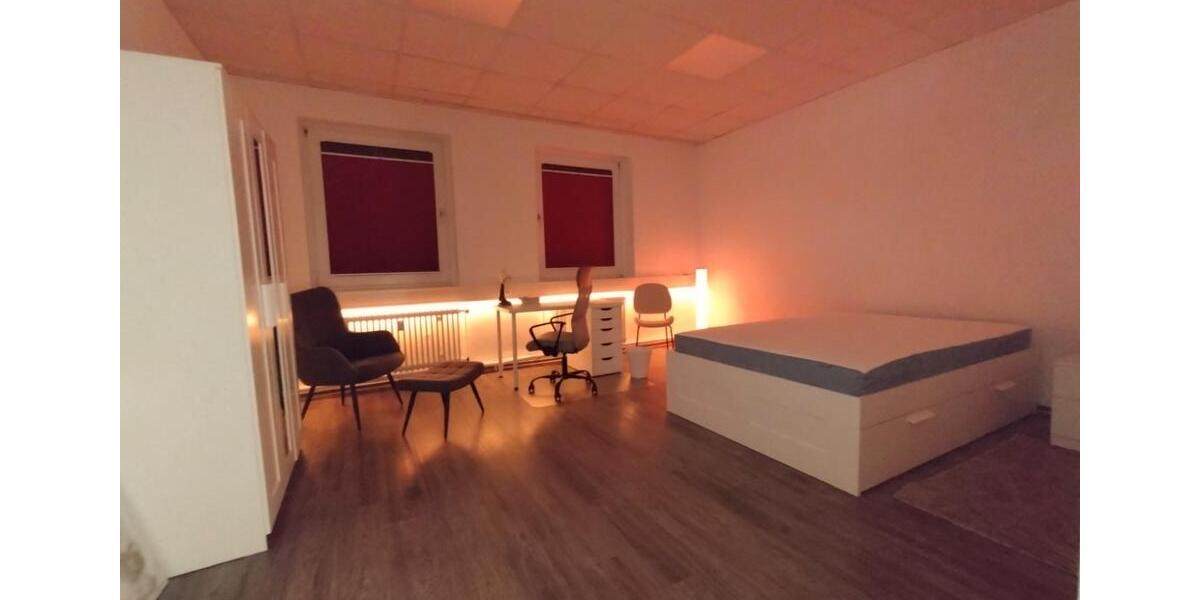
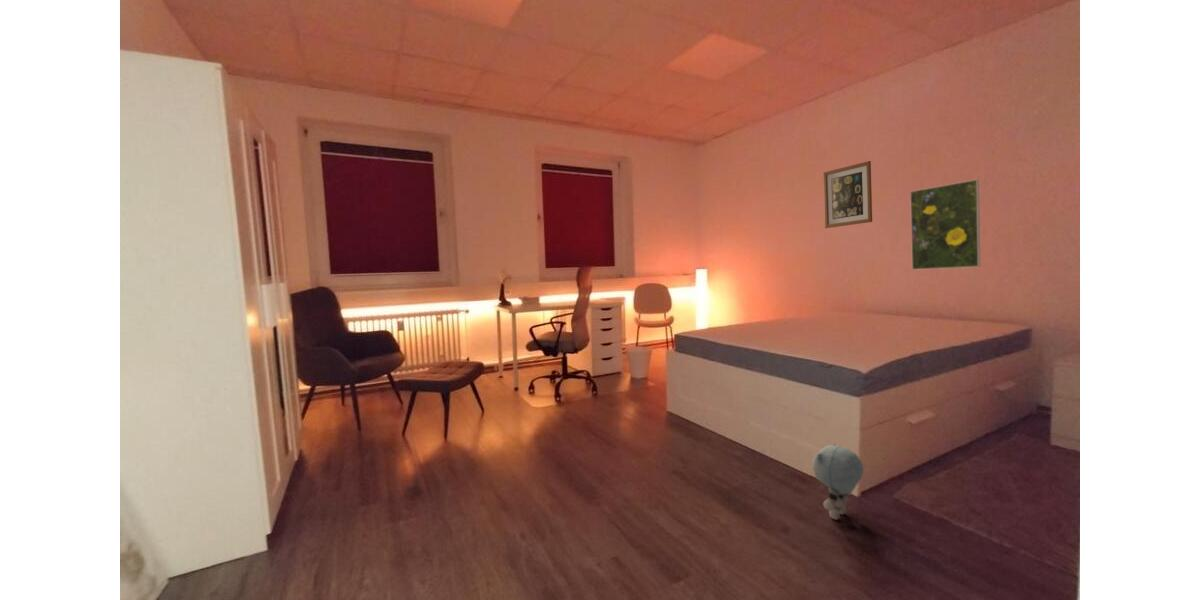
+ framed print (943, 227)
+ plush toy (837, 481)
+ wall art (846, 196)
